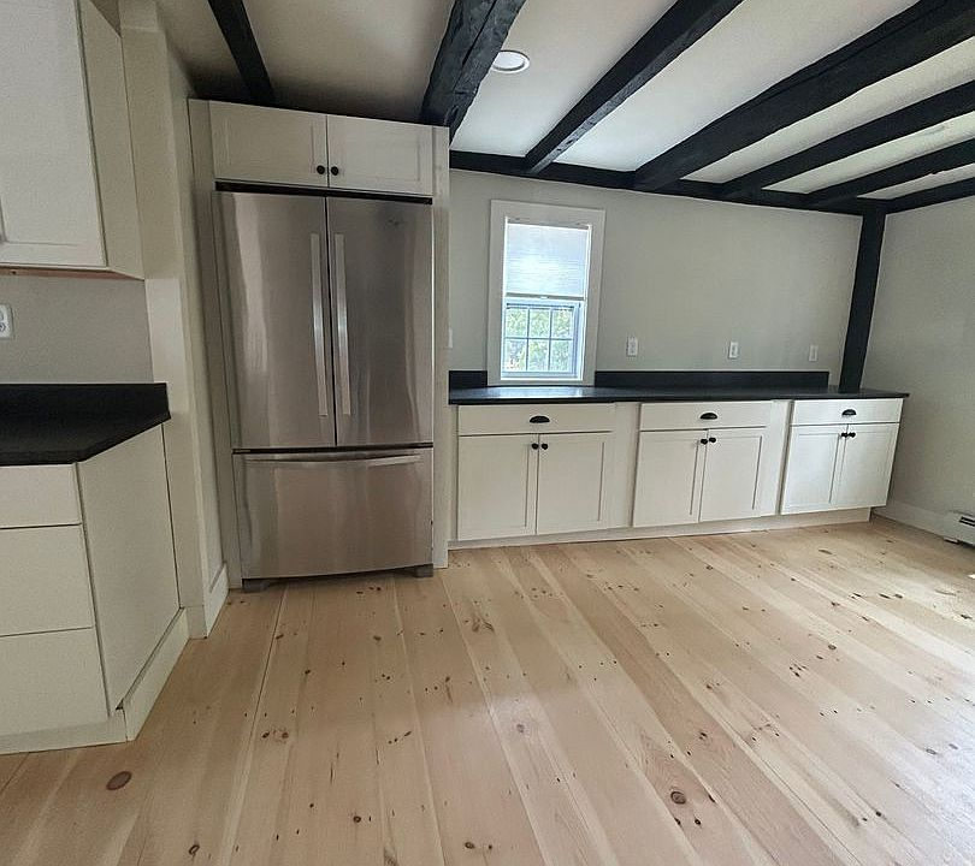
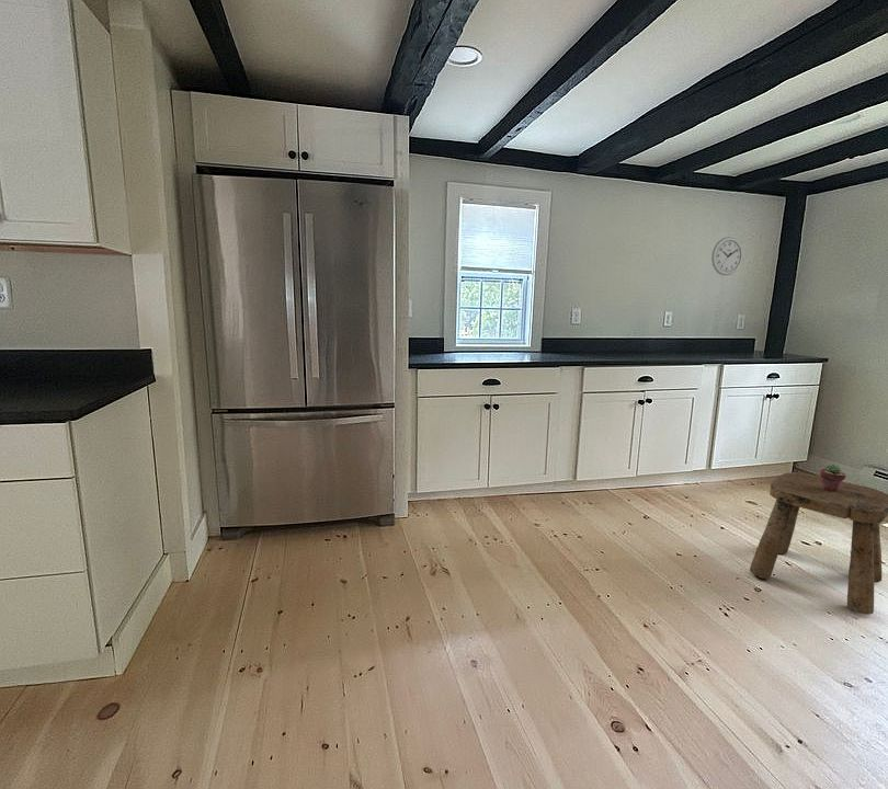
+ potted succulent (831, 476)
+ wall clock (728, 255)
+ stool (828, 514)
